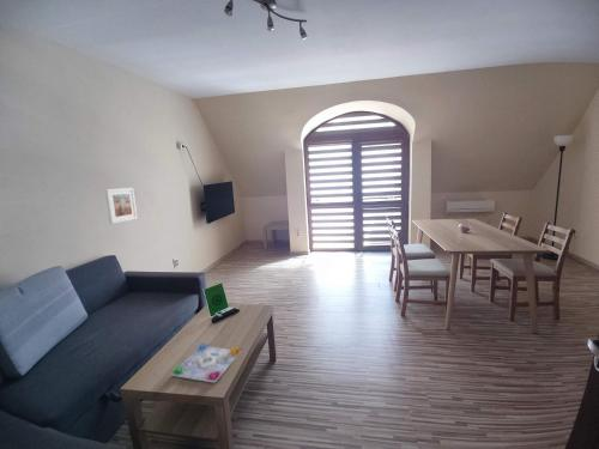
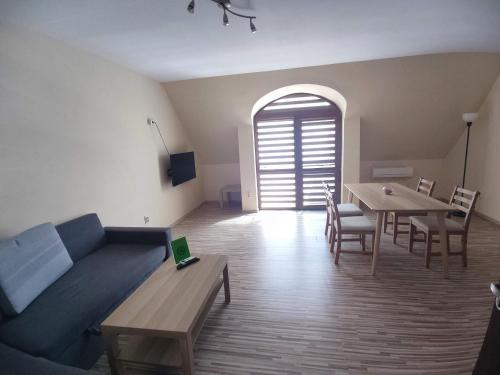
- board game (207, 359)
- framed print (122, 205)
